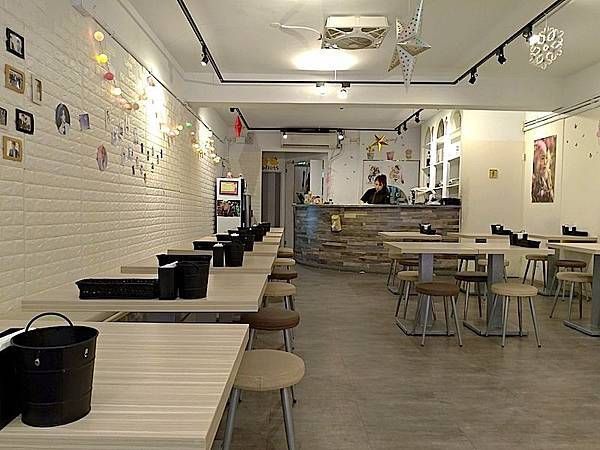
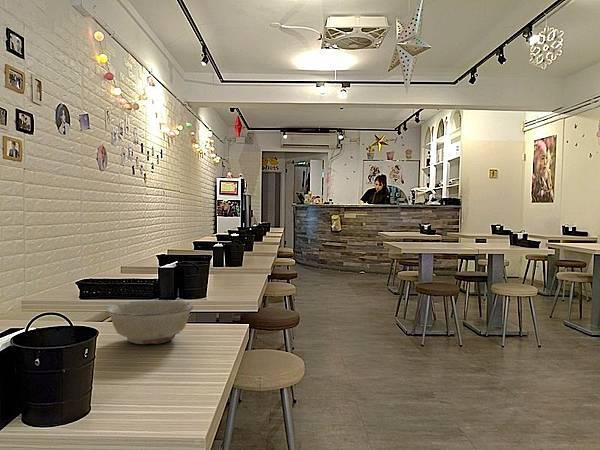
+ ceramic bowl (150, 322)
